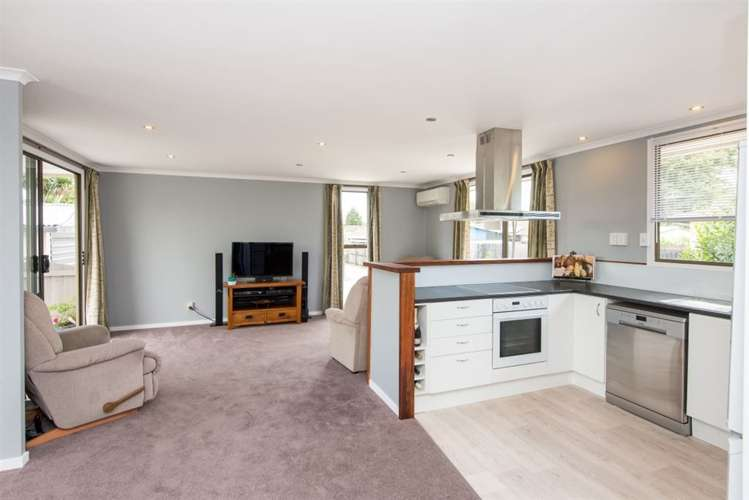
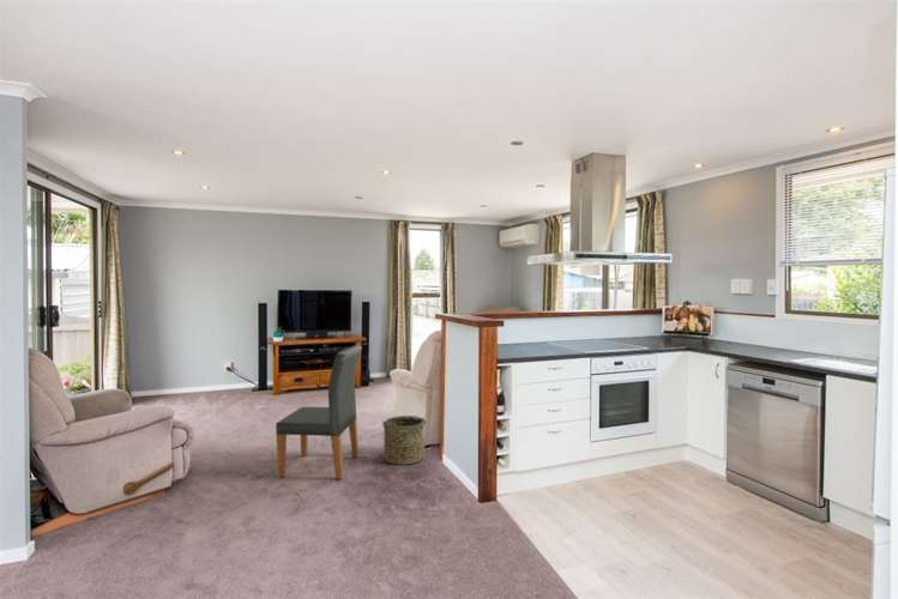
+ bucket (404, 437)
+ dining chair (321, 407)
